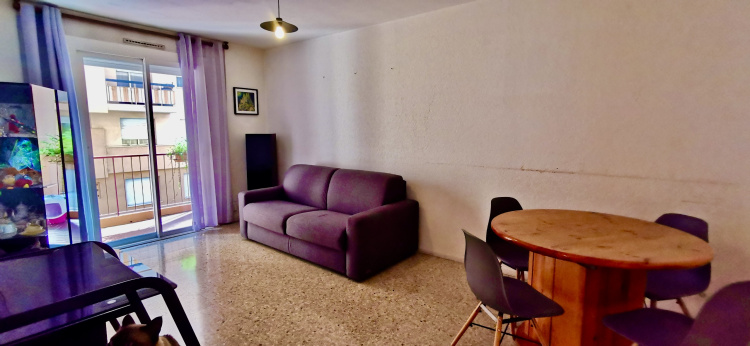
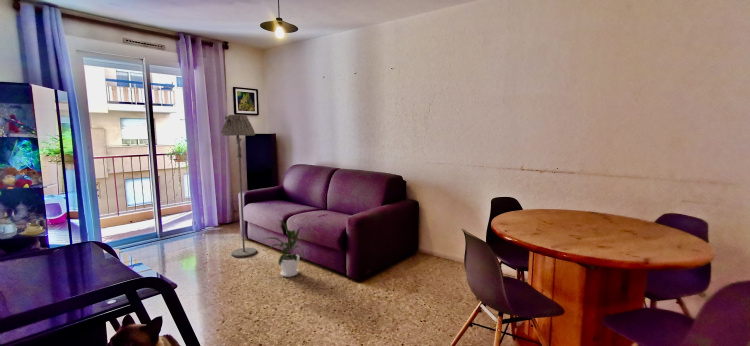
+ floor lamp (240, 185)
+ house plant (287, 248)
